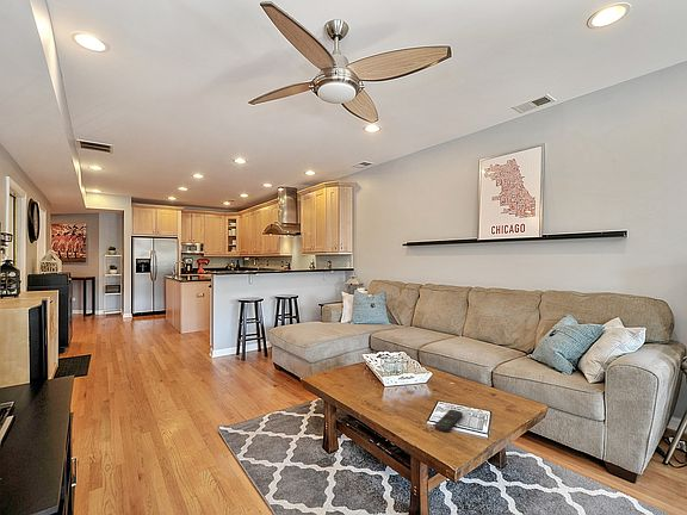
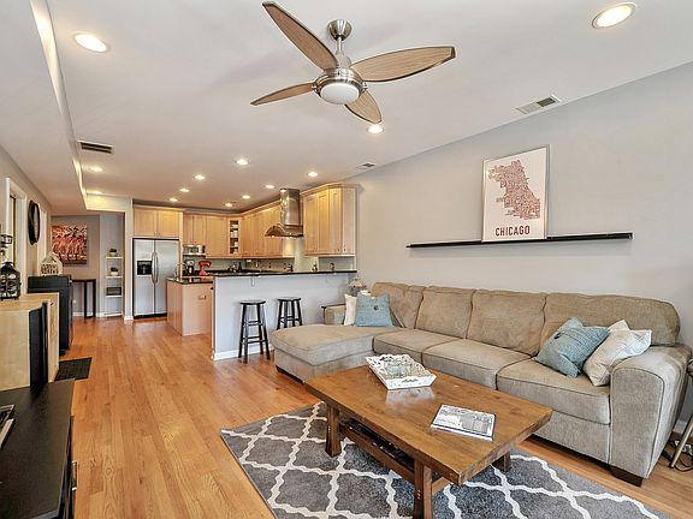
- remote control (448, 420)
